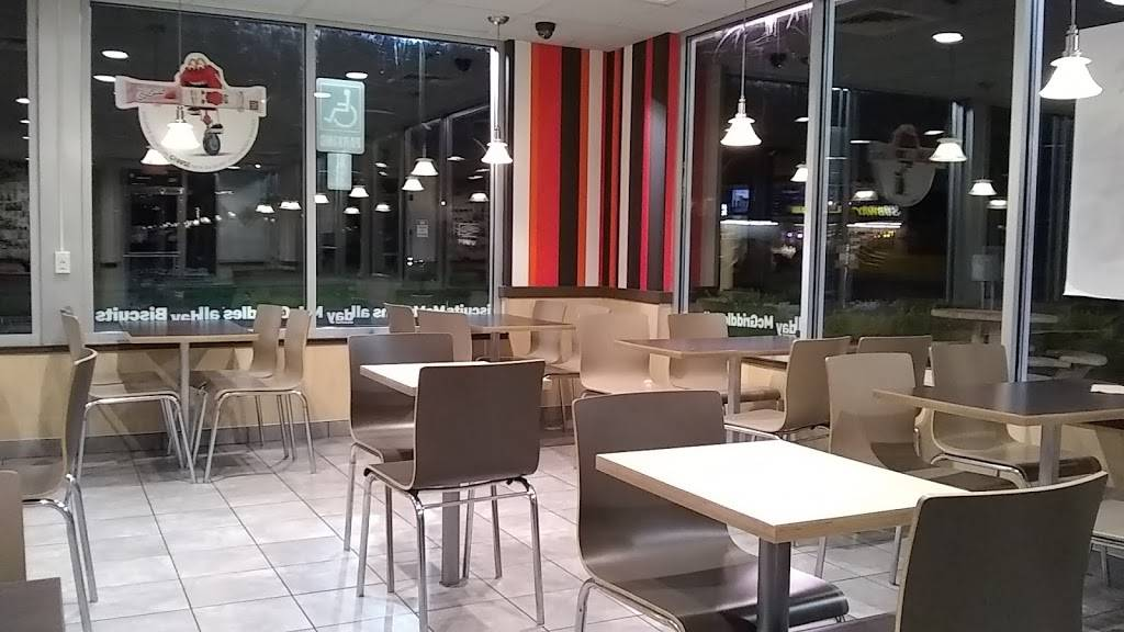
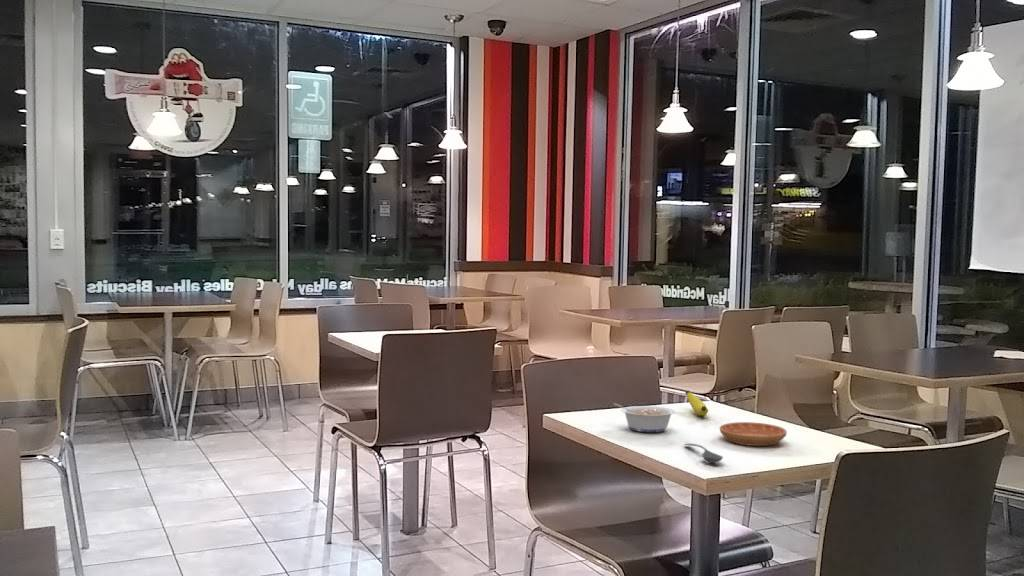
+ saucer (752, 434)
+ banana (699, 405)
+ soupspoon (702, 448)
+ legume (645, 417)
